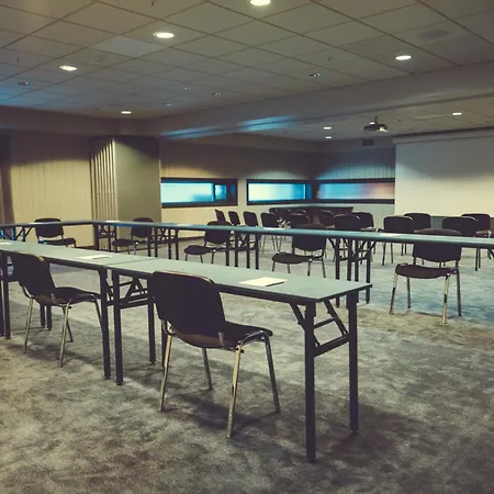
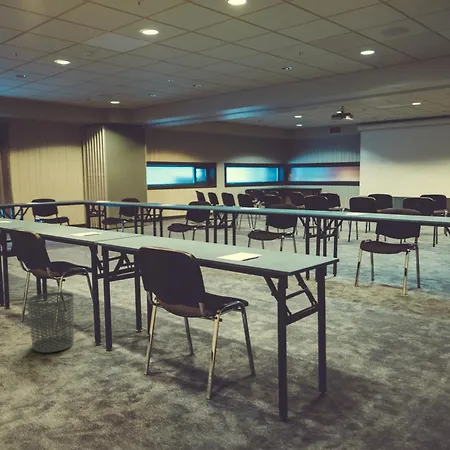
+ waste bin (52, 321)
